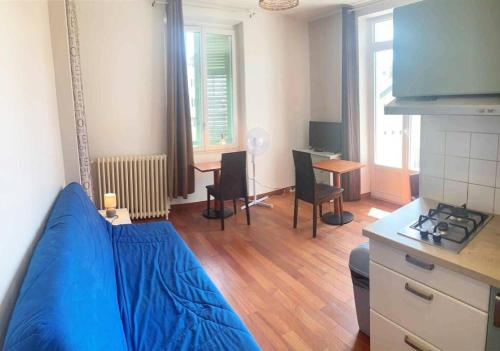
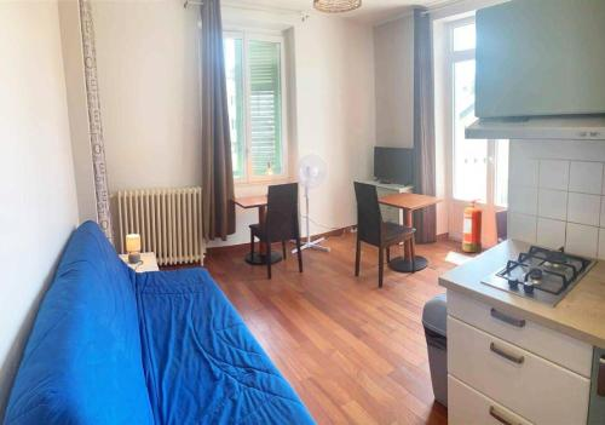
+ fire extinguisher (472, 224)
